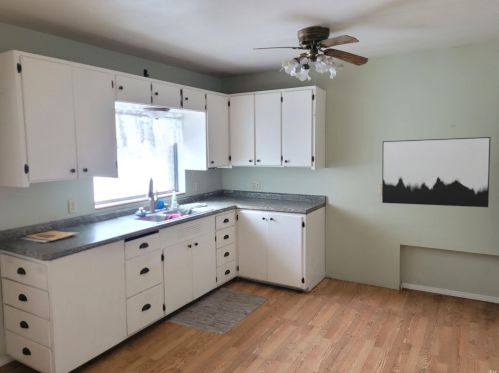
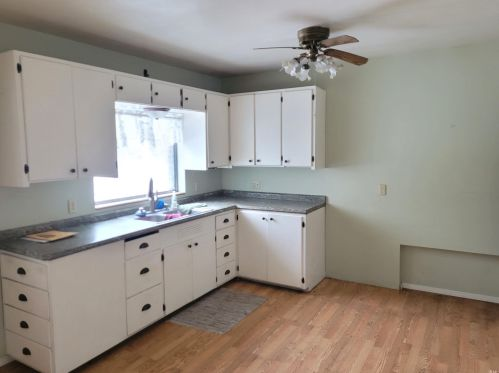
- wall art (432, 172)
